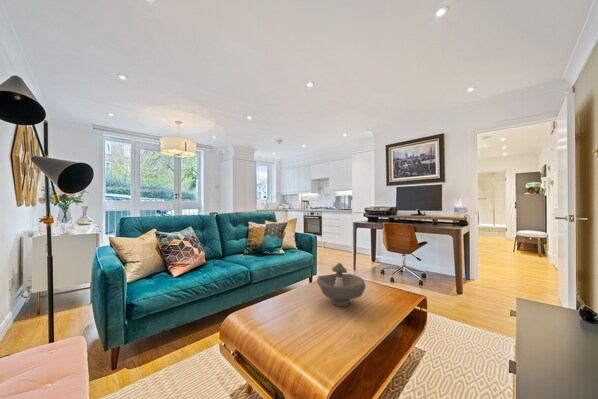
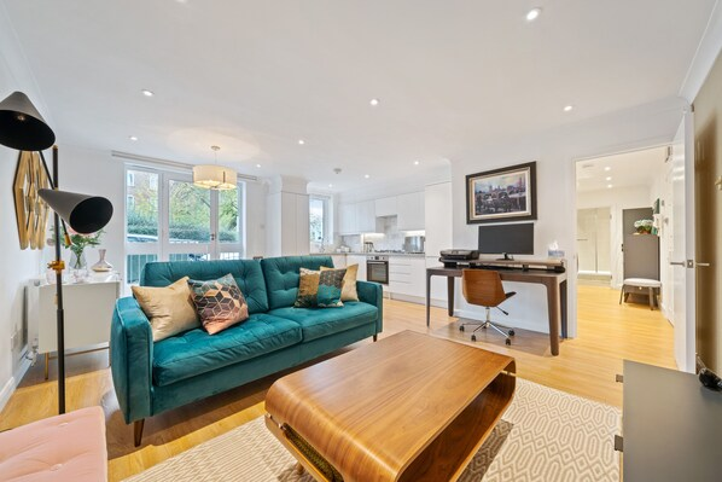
- decorative bowl (340, 282)
